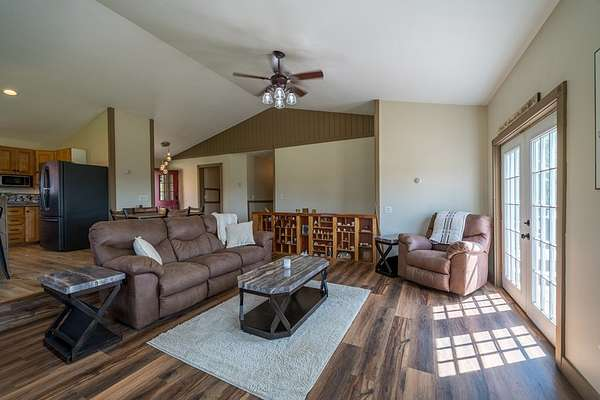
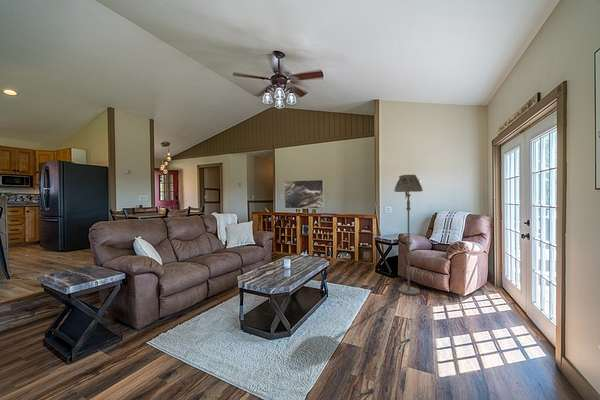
+ floor lamp (408, 233)
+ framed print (303, 194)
